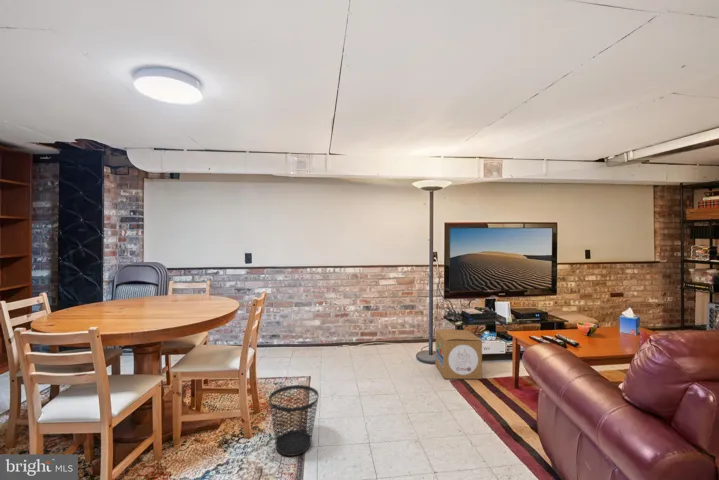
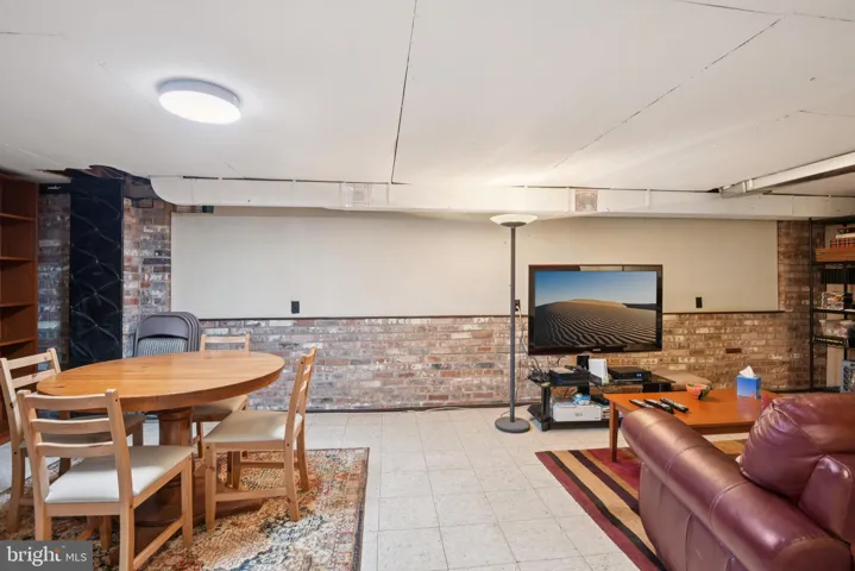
- wastebasket (293, 420)
- cardboard box (457, 352)
